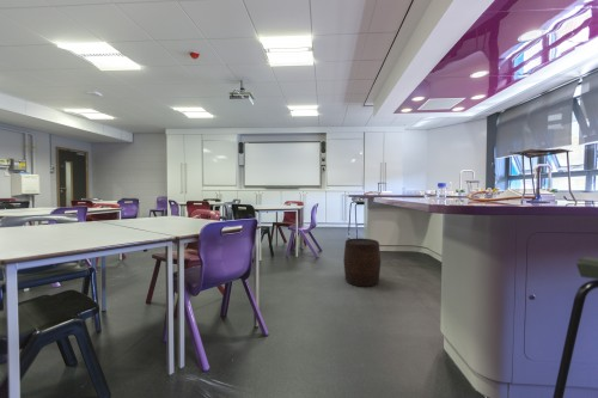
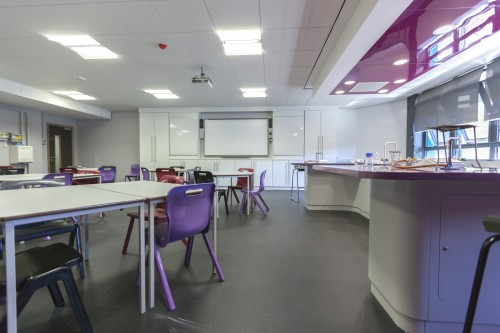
- stool (361, 261)
